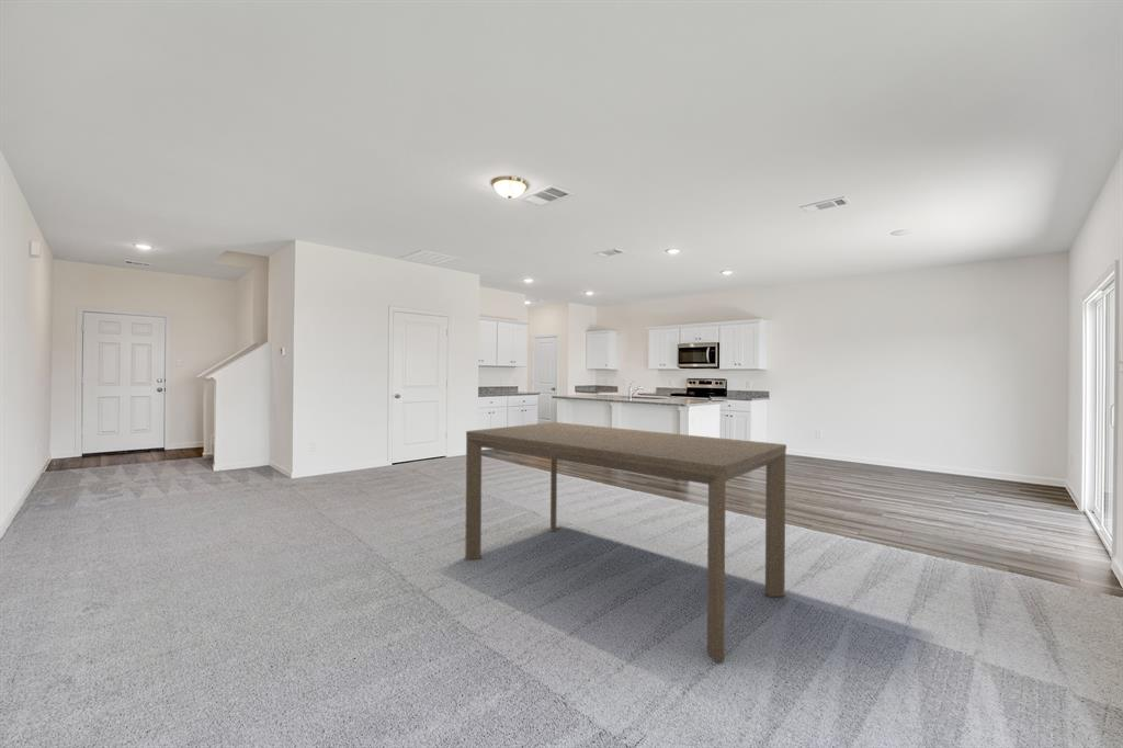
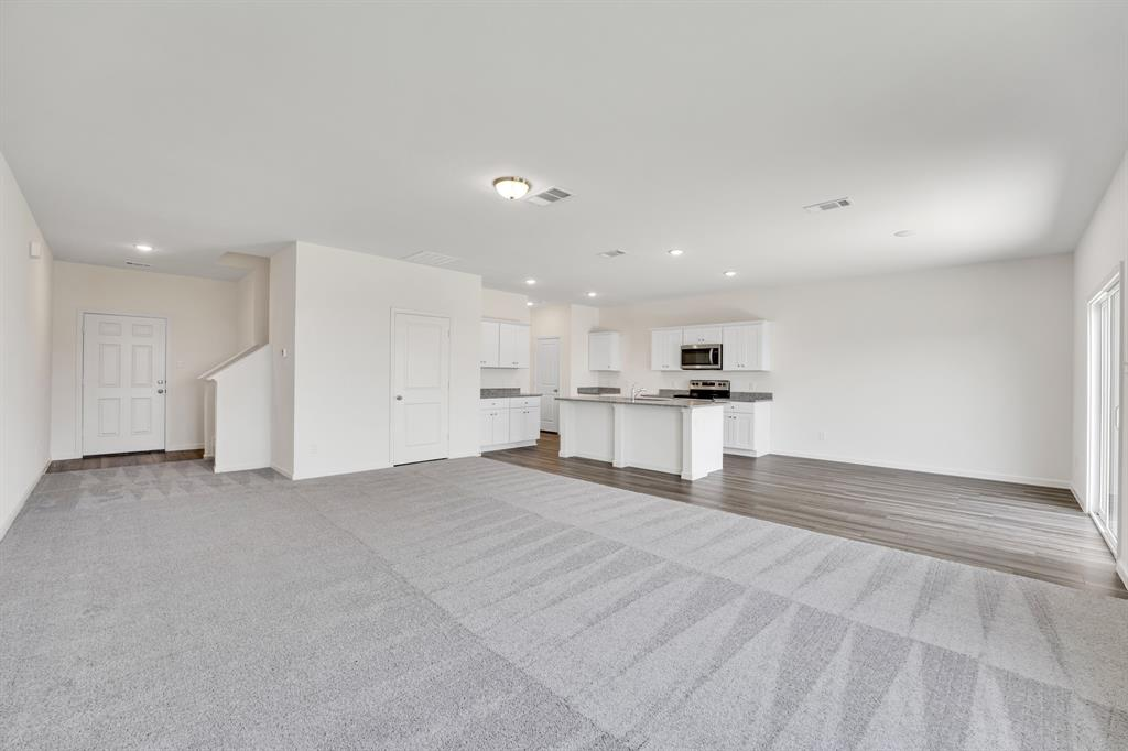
- dining table (621, 469)
